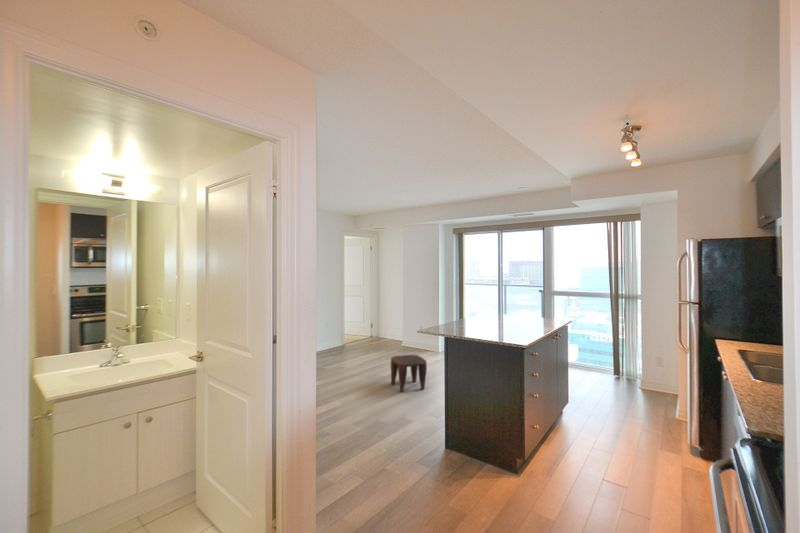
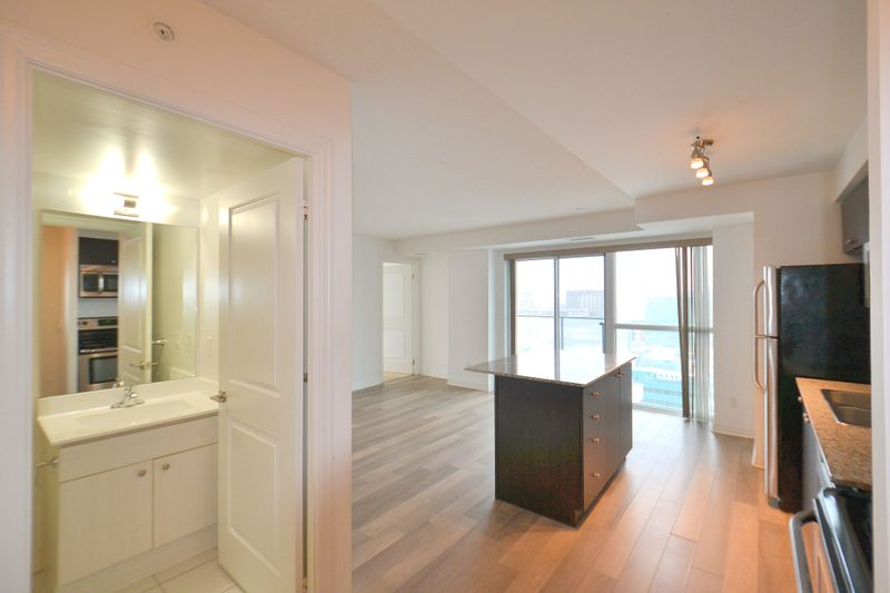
- stool (406, 372)
